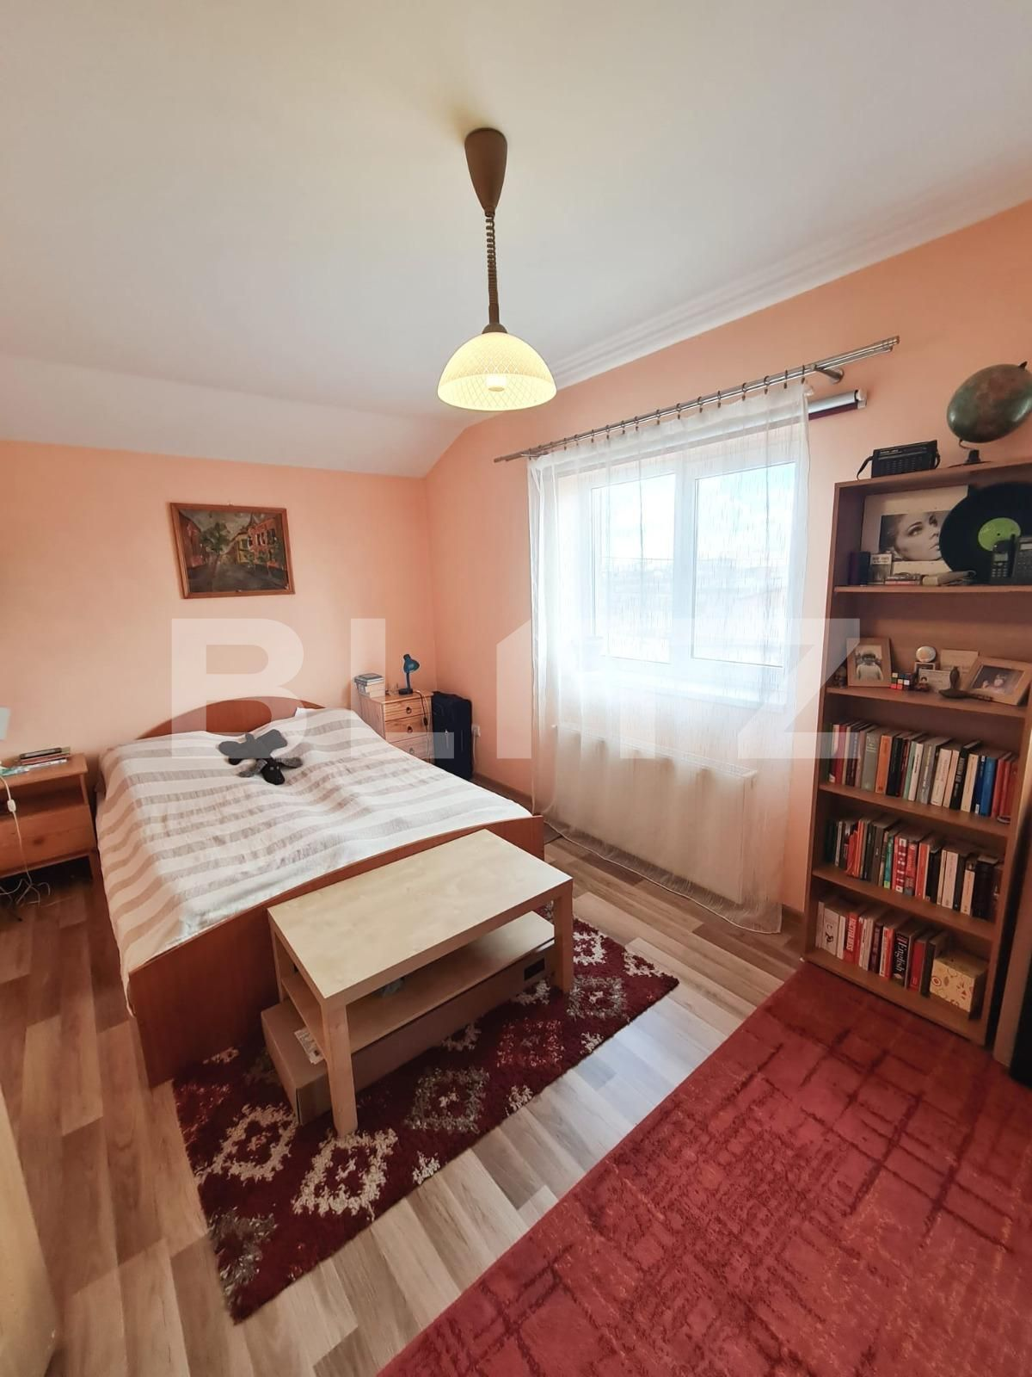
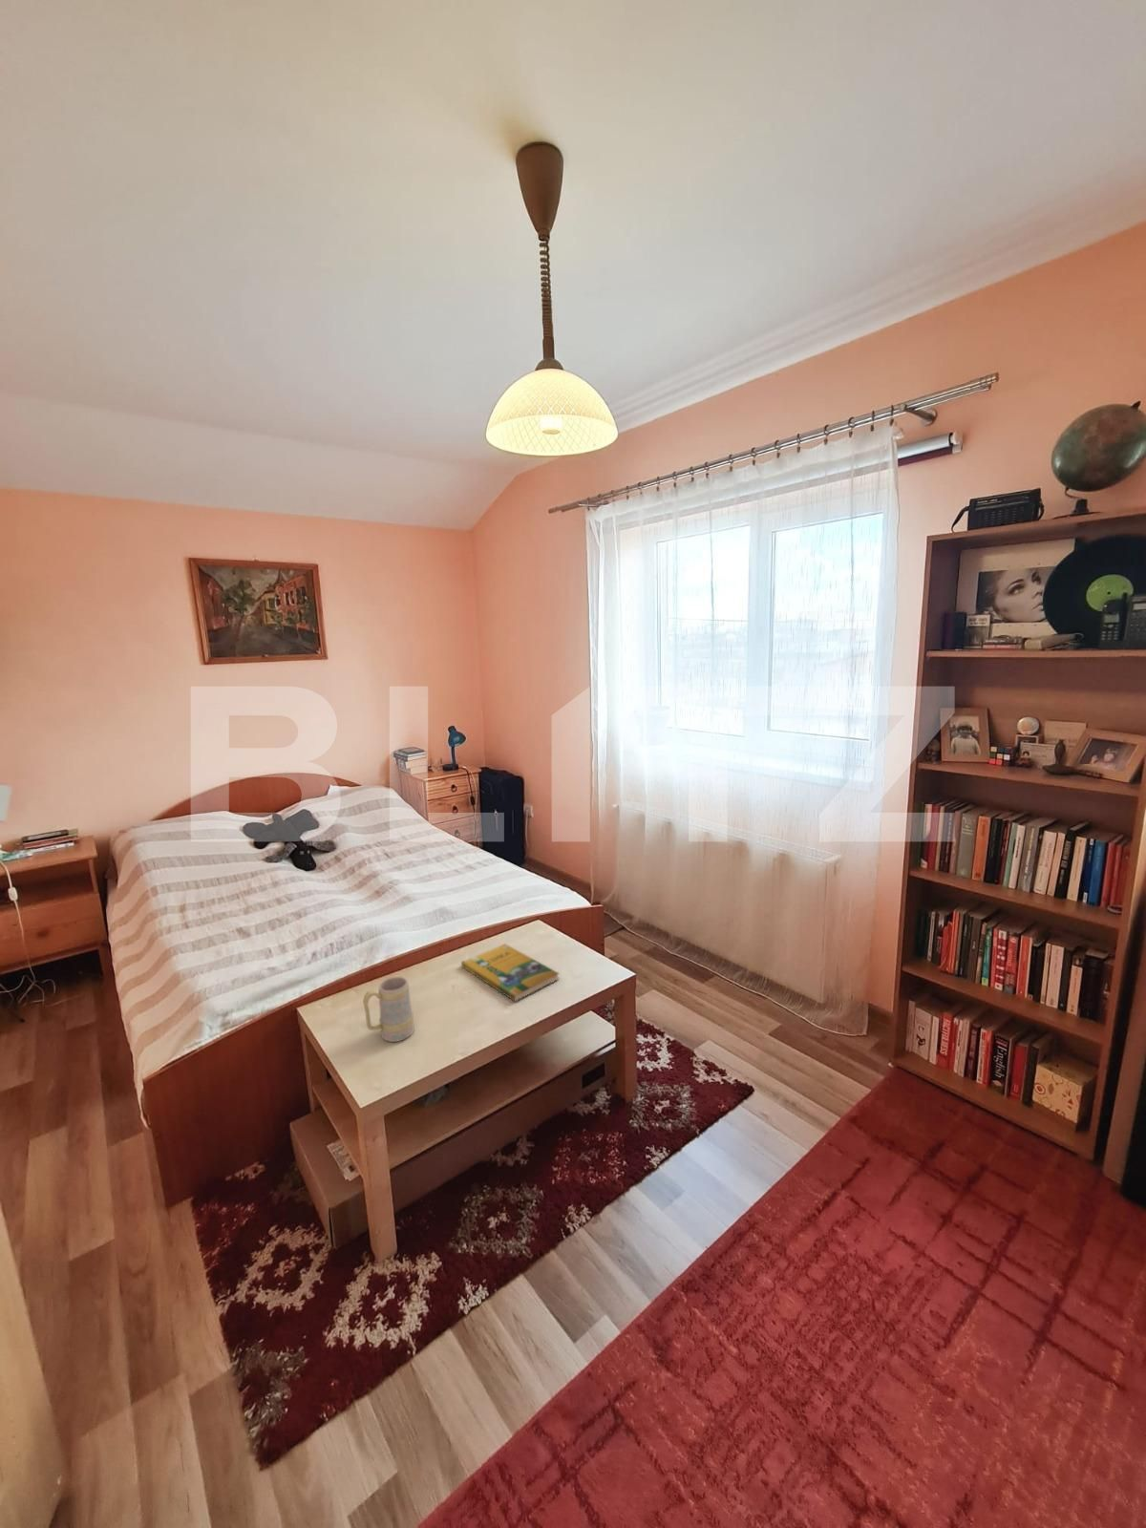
+ mug (388, 1011)
+ booklet (509, 970)
